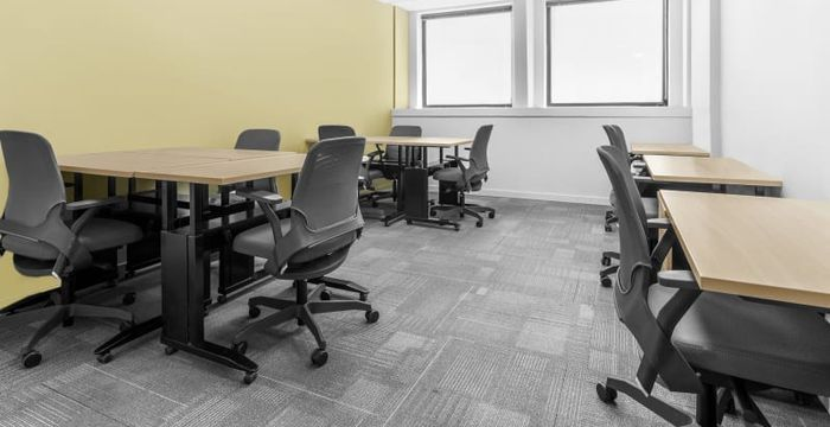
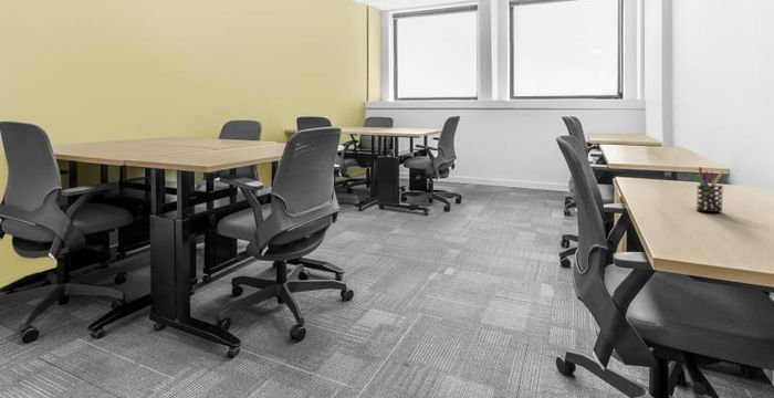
+ pen holder (705, 189)
